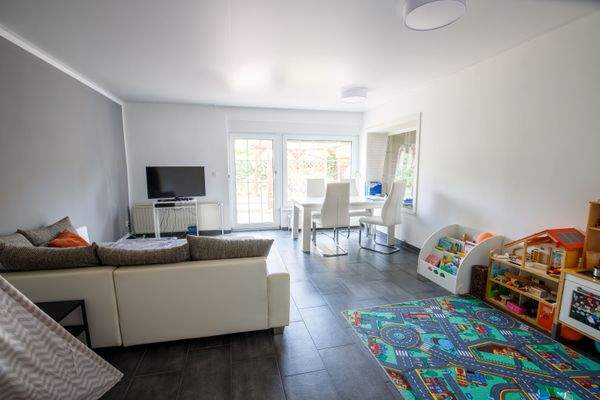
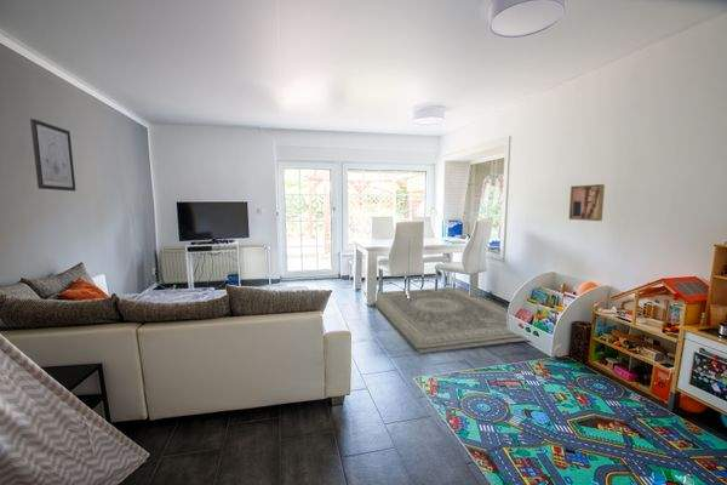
+ wall art (55, 158)
+ wall art (585, 202)
+ rug (436, 304)
